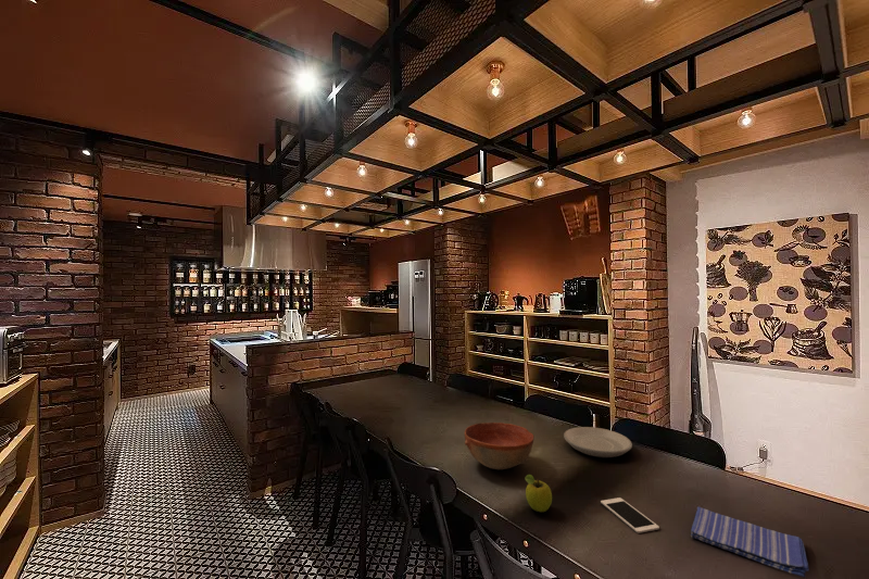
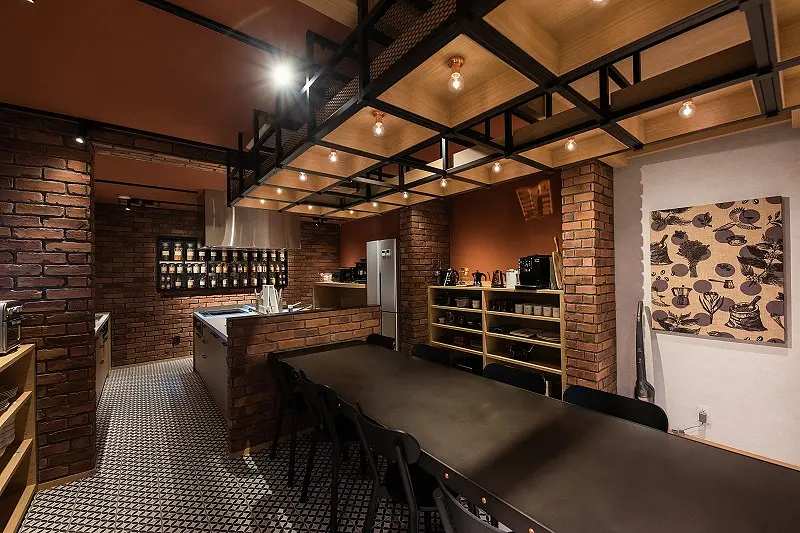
- bowl (499, 448)
- fruit (537, 492)
- cell phone (628, 514)
- dish towel (745, 536)
- plate (596, 442)
